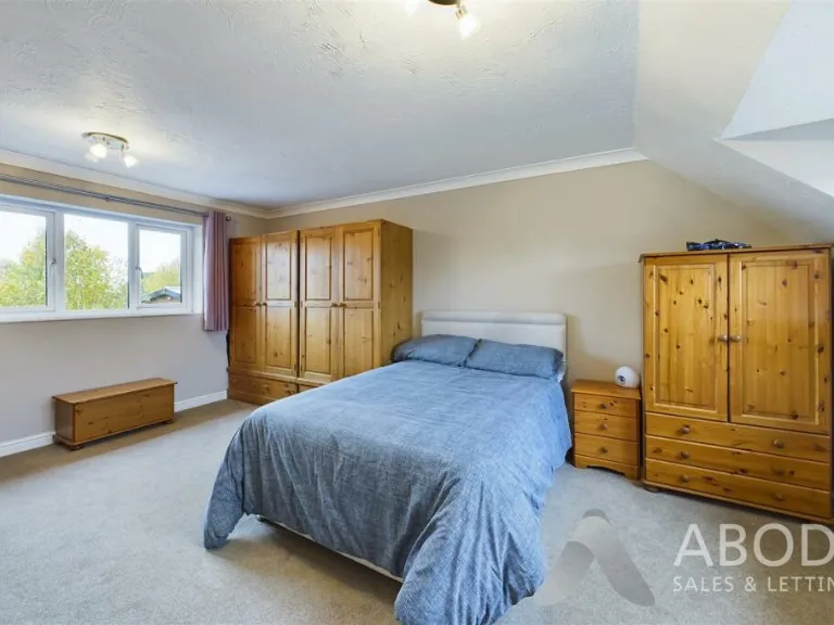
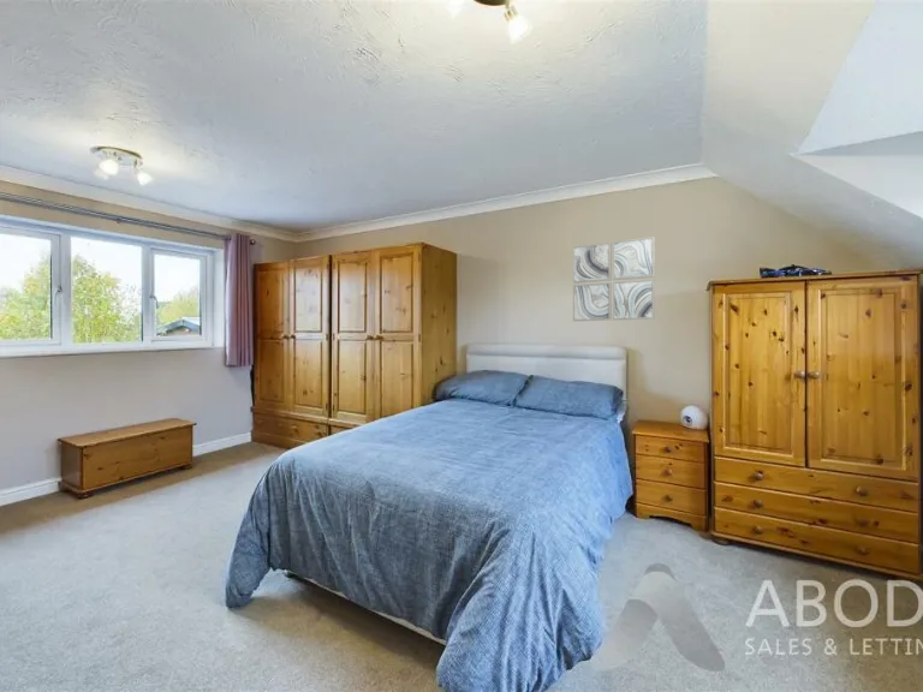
+ wall art (611, 282)
